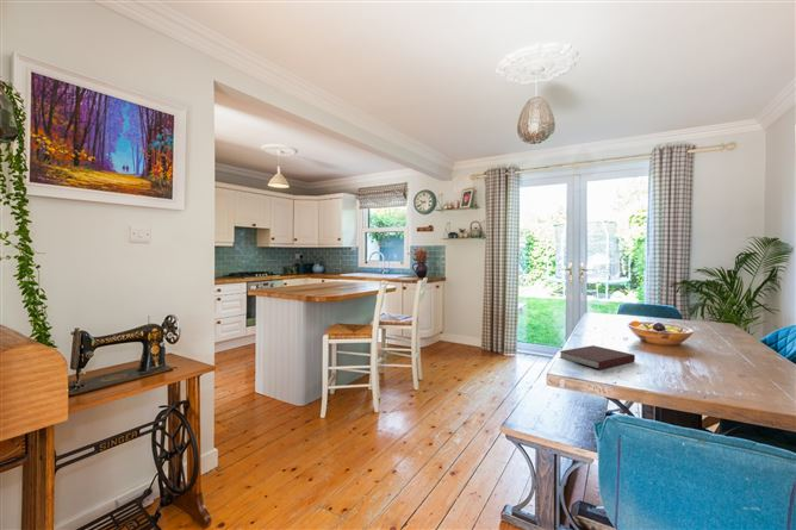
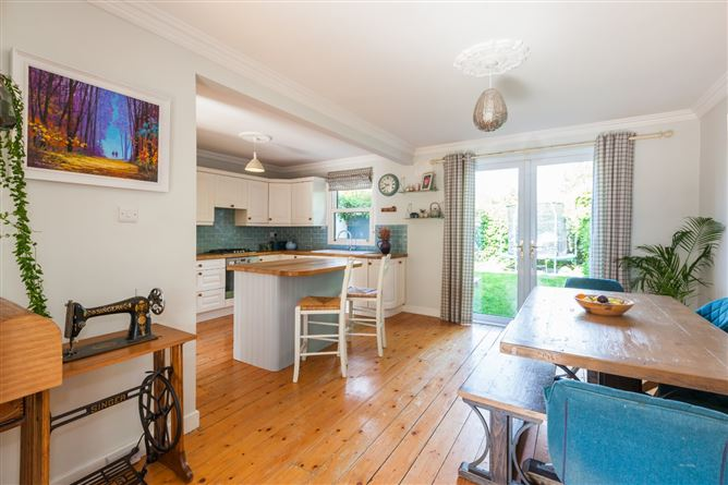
- notebook (596, 356)
